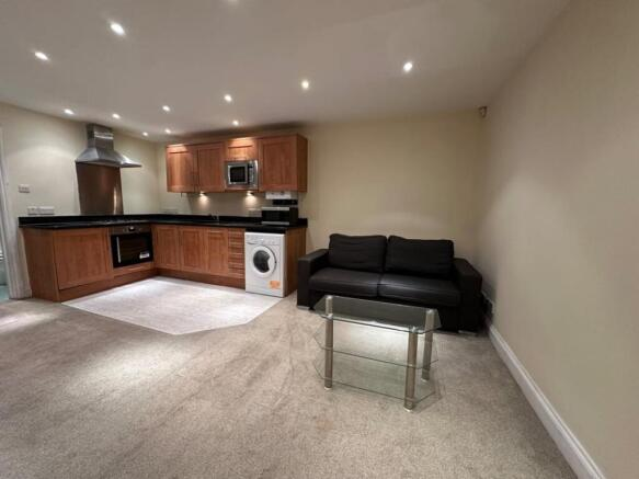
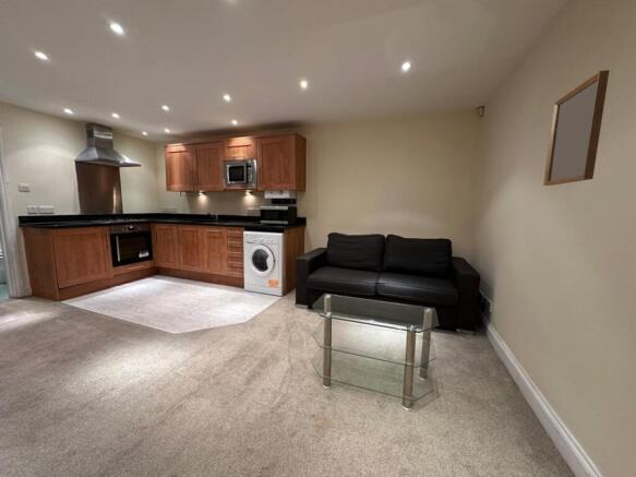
+ home mirror (572, 136)
